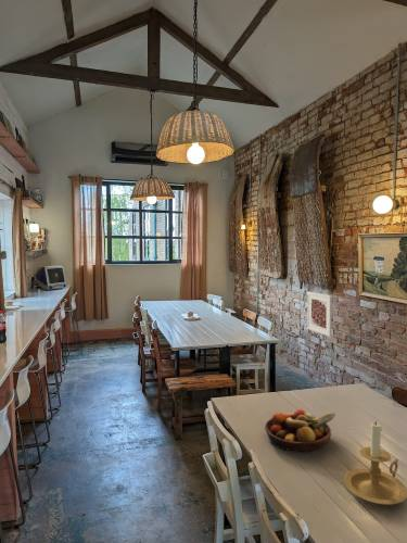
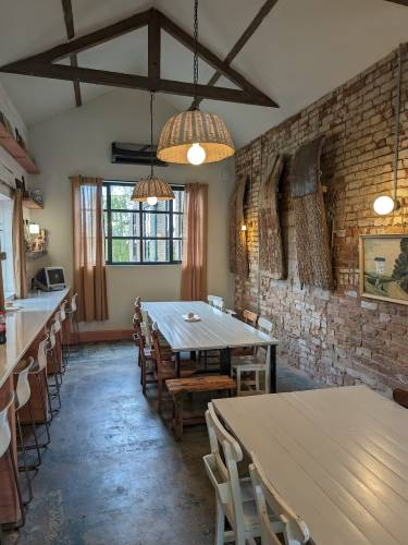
- fruit bowl (297, 424)
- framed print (318, 313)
- candle holder (374, 456)
